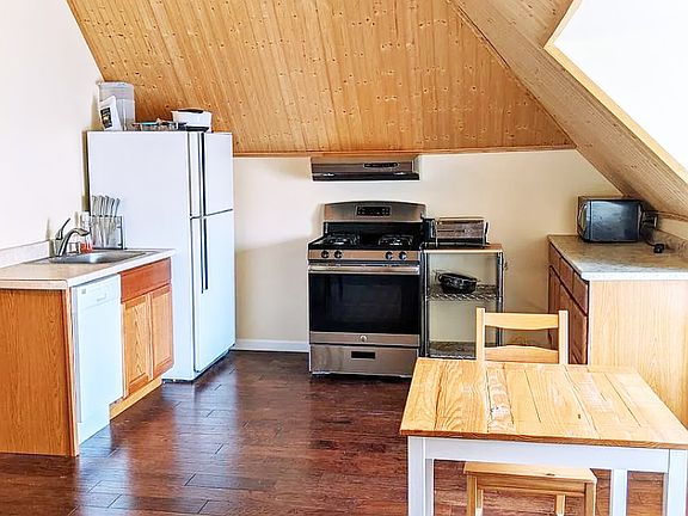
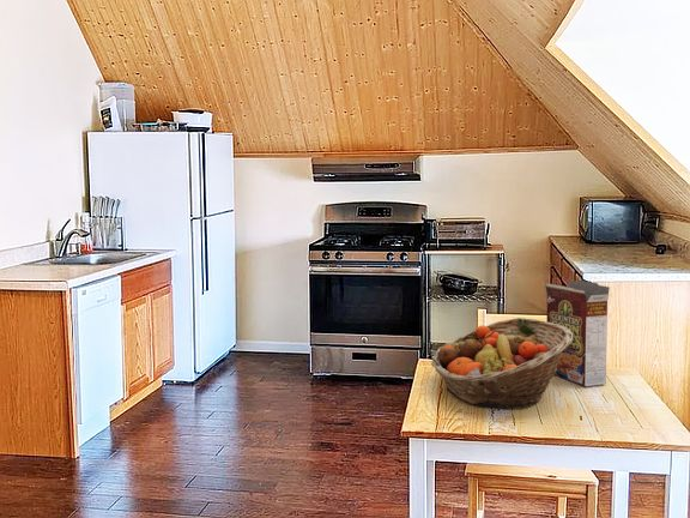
+ fruit basket (500, 359)
+ cereal box (575, 330)
